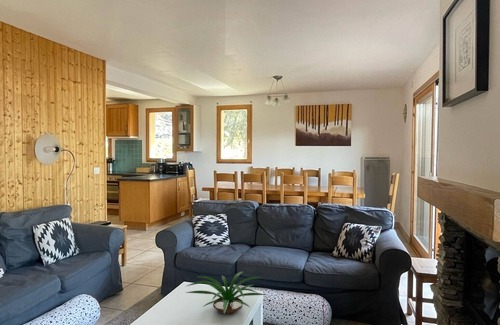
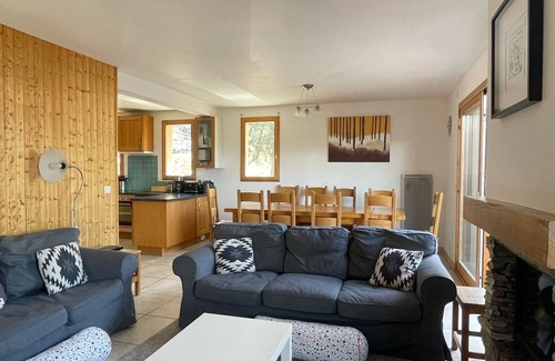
- plant (225, 295)
